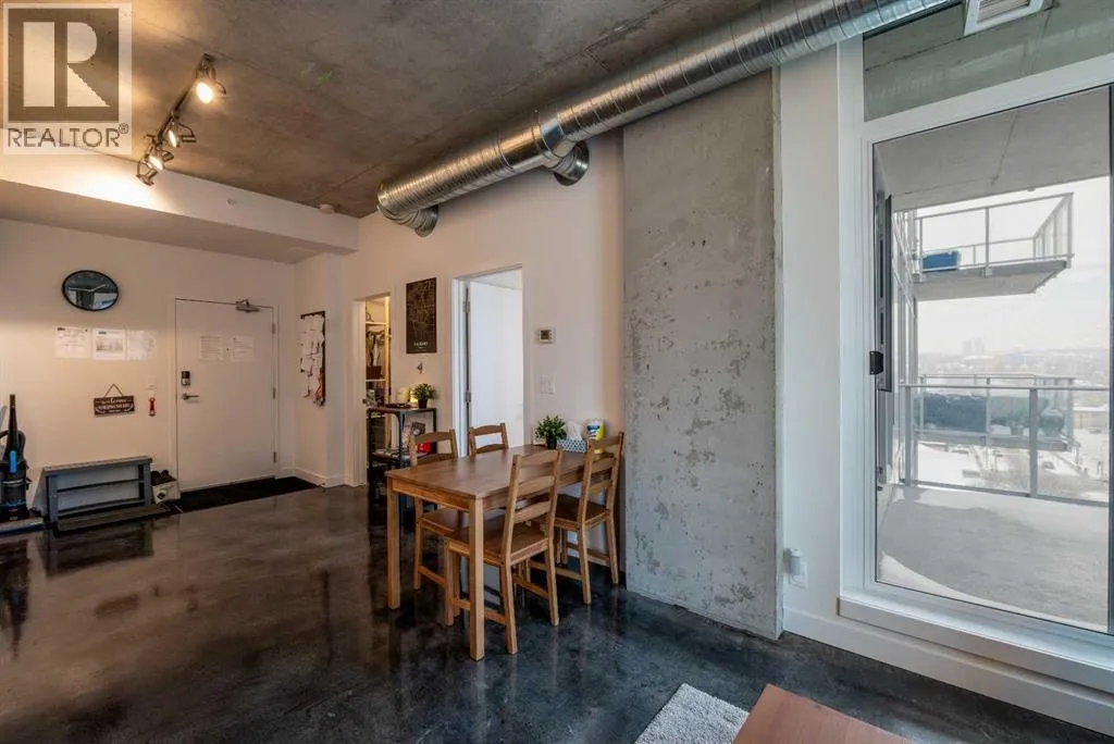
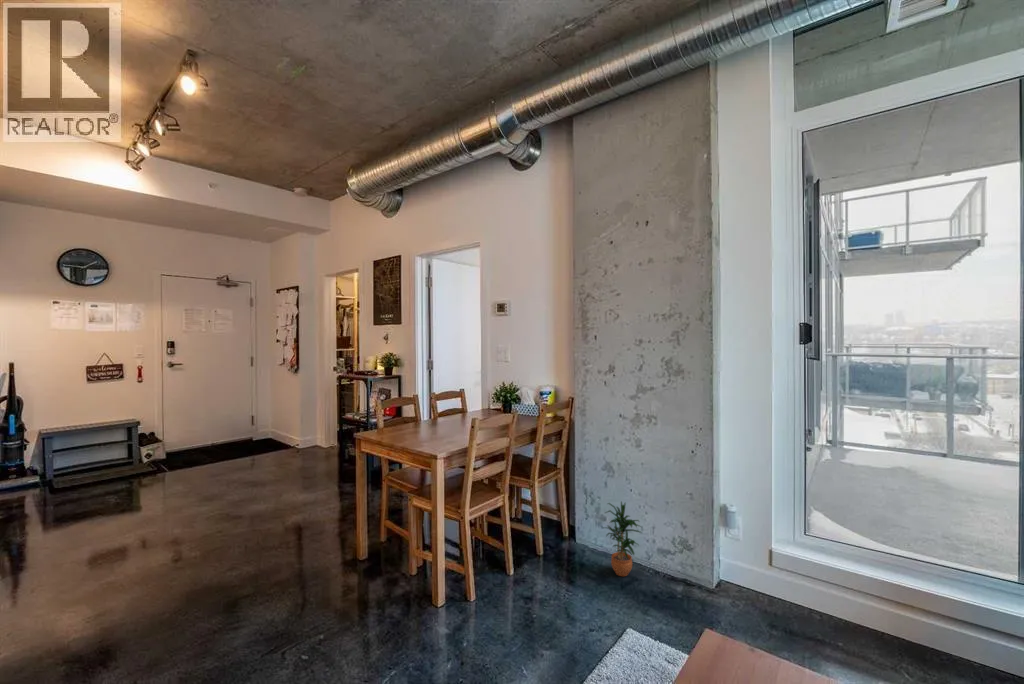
+ potted plant (625, 538)
